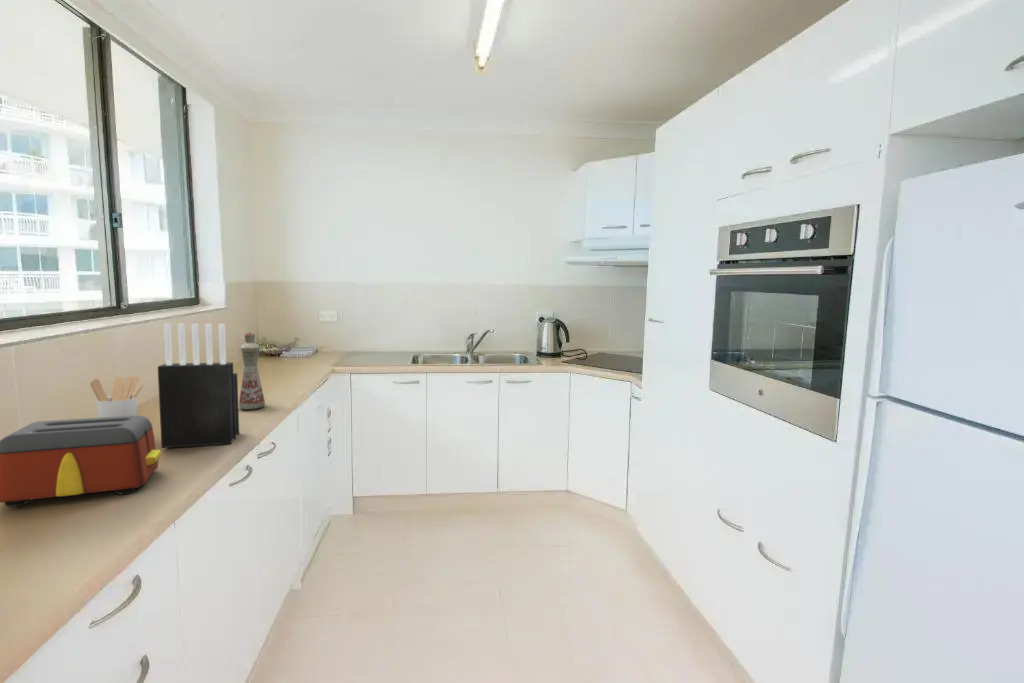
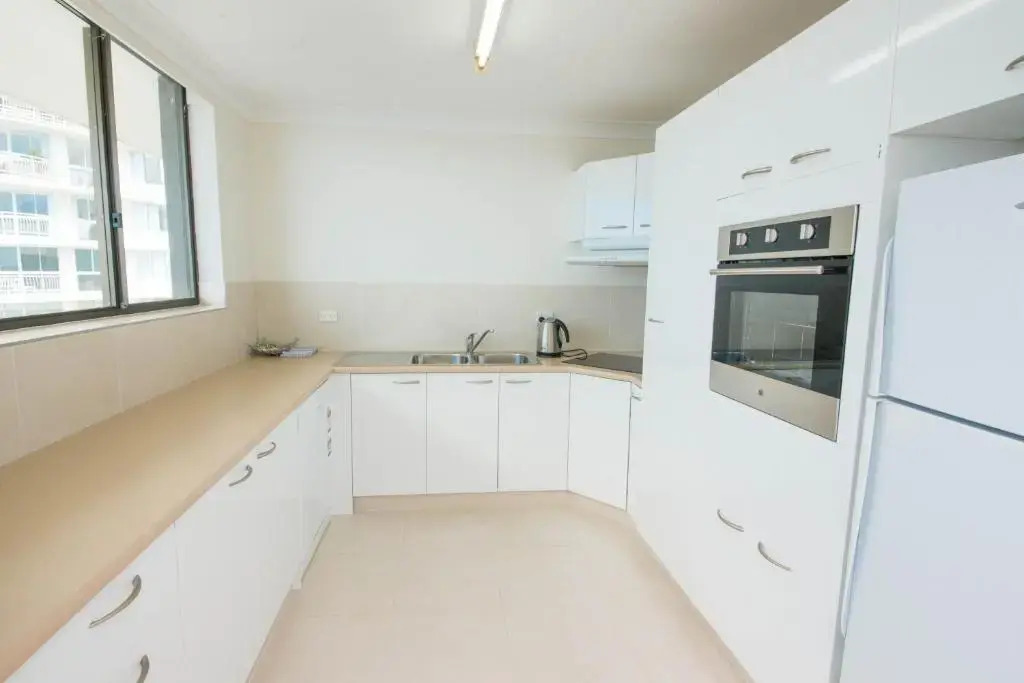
- utensil holder (120, 406)
- bottle (251, 370)
- toaster (85, 456)
- knife block (201, 382)
